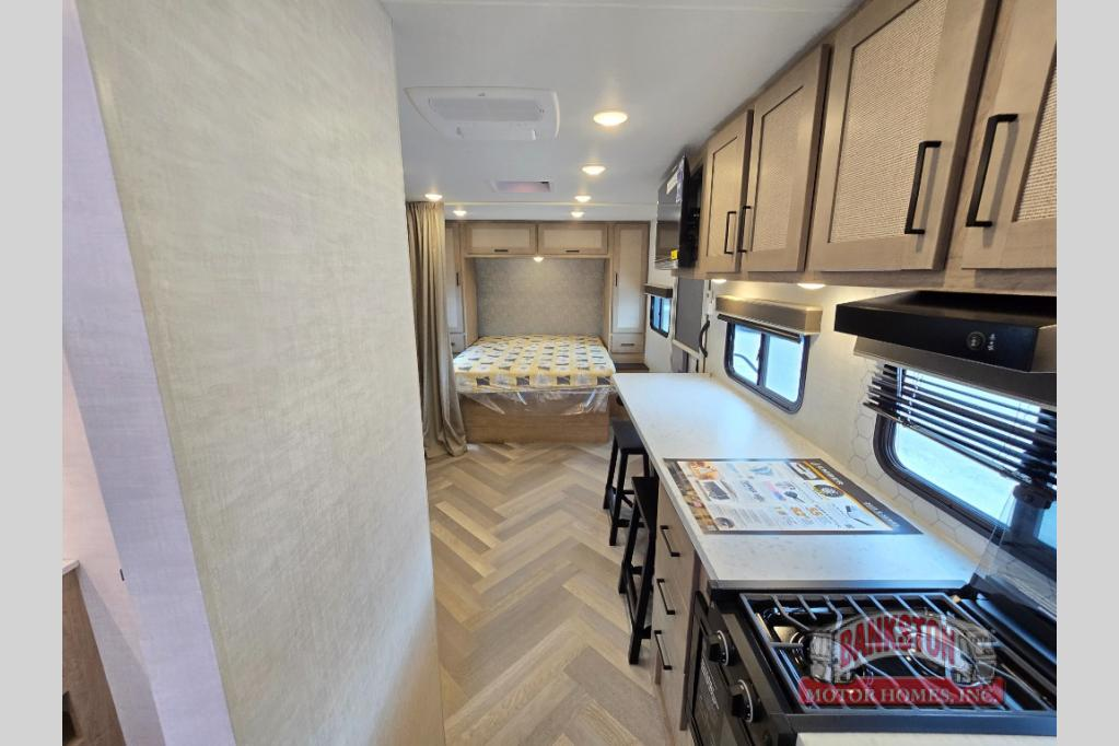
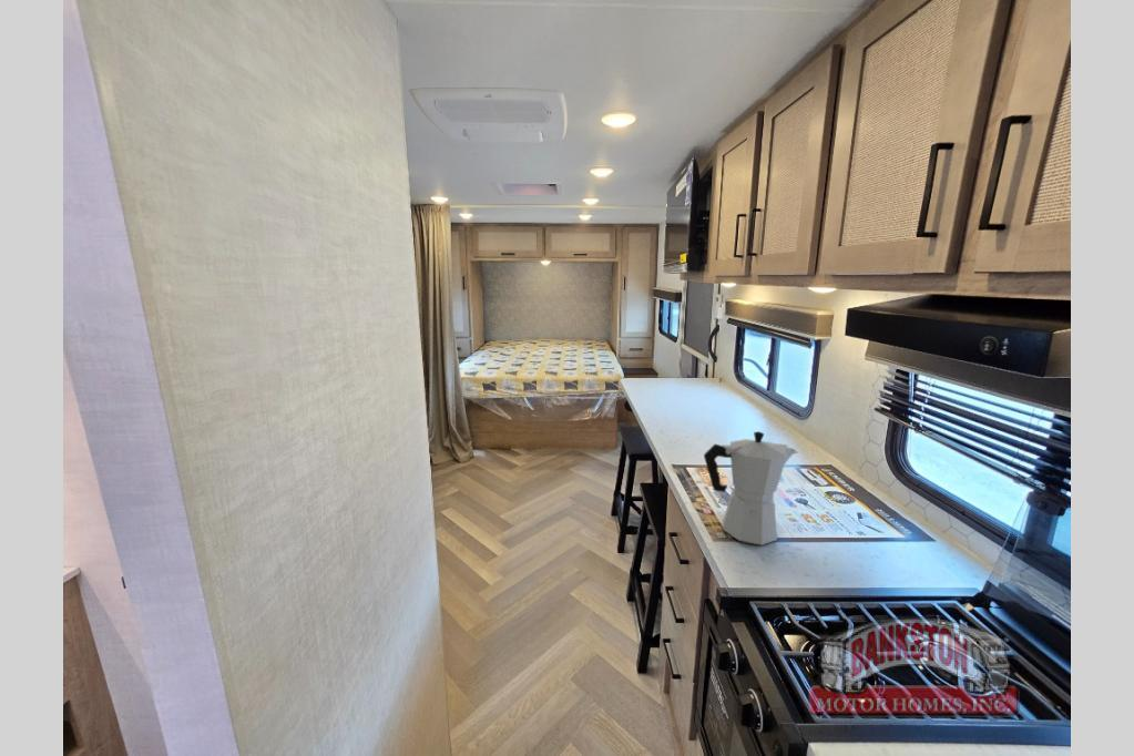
+ moka pot (747, 482)
